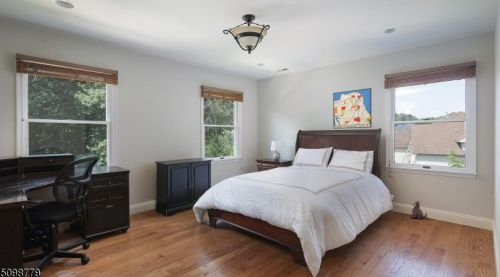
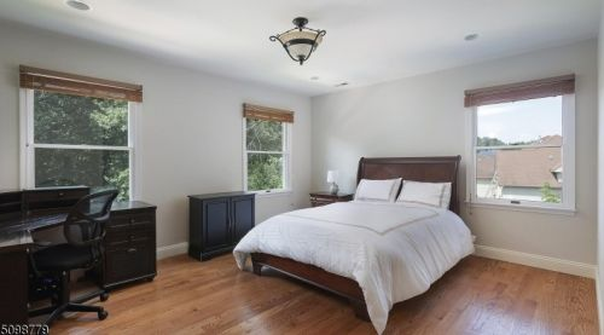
- wall art (351, 109)
- plush toy (419, 209)
